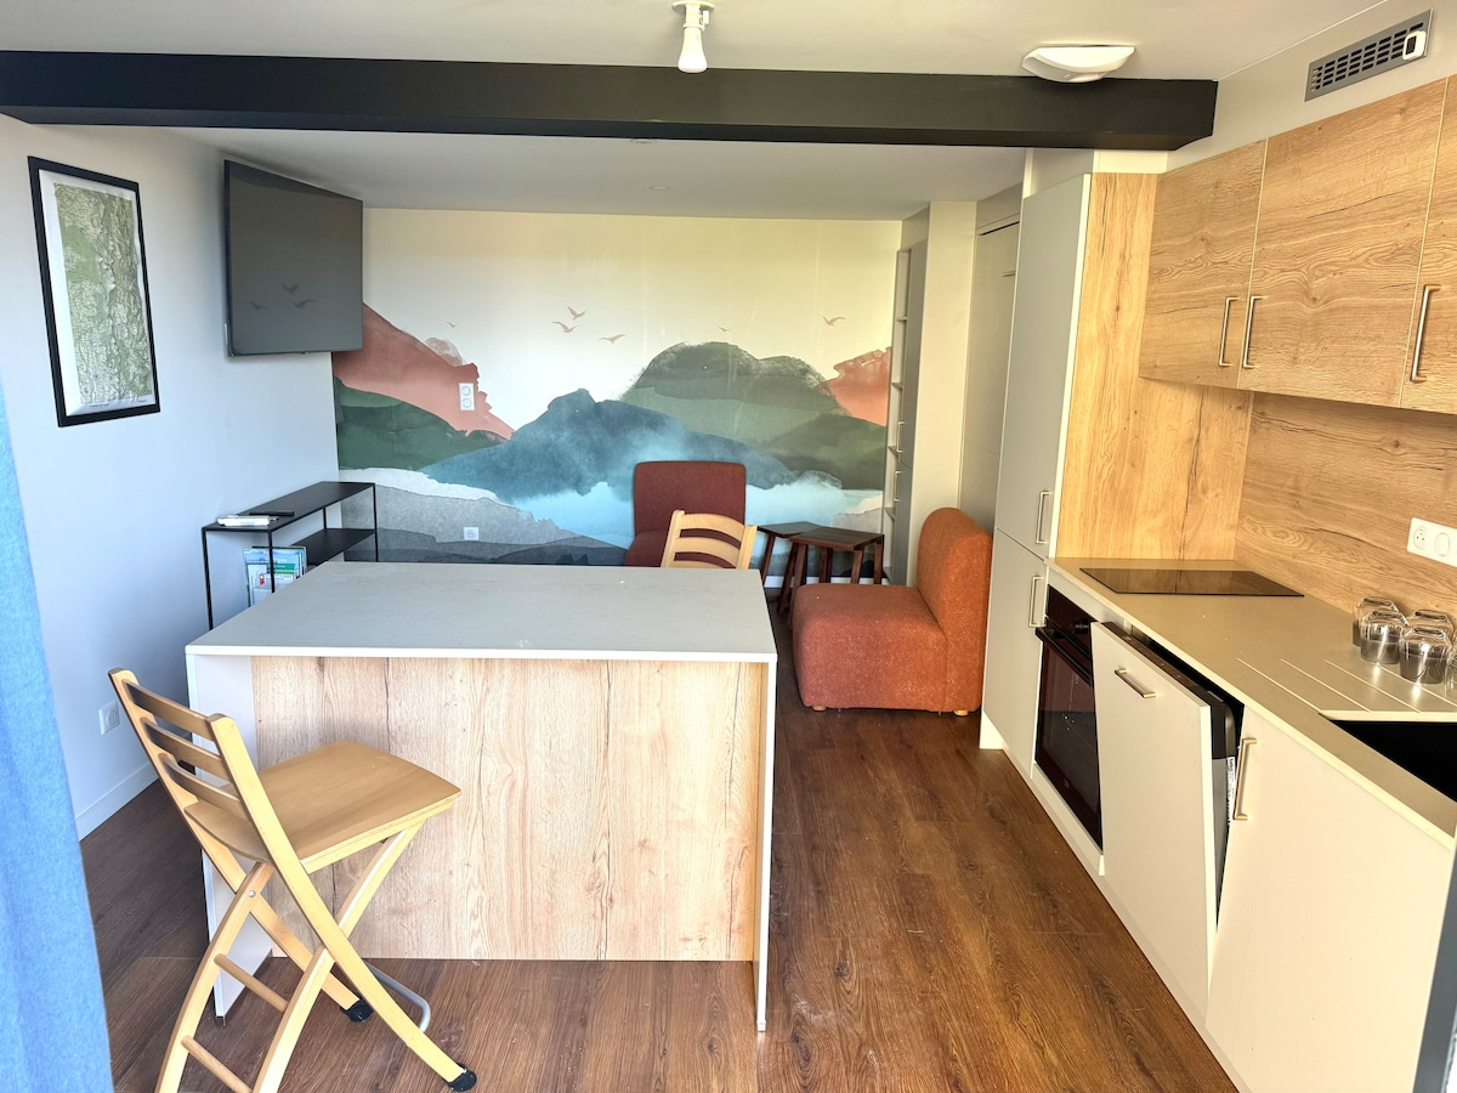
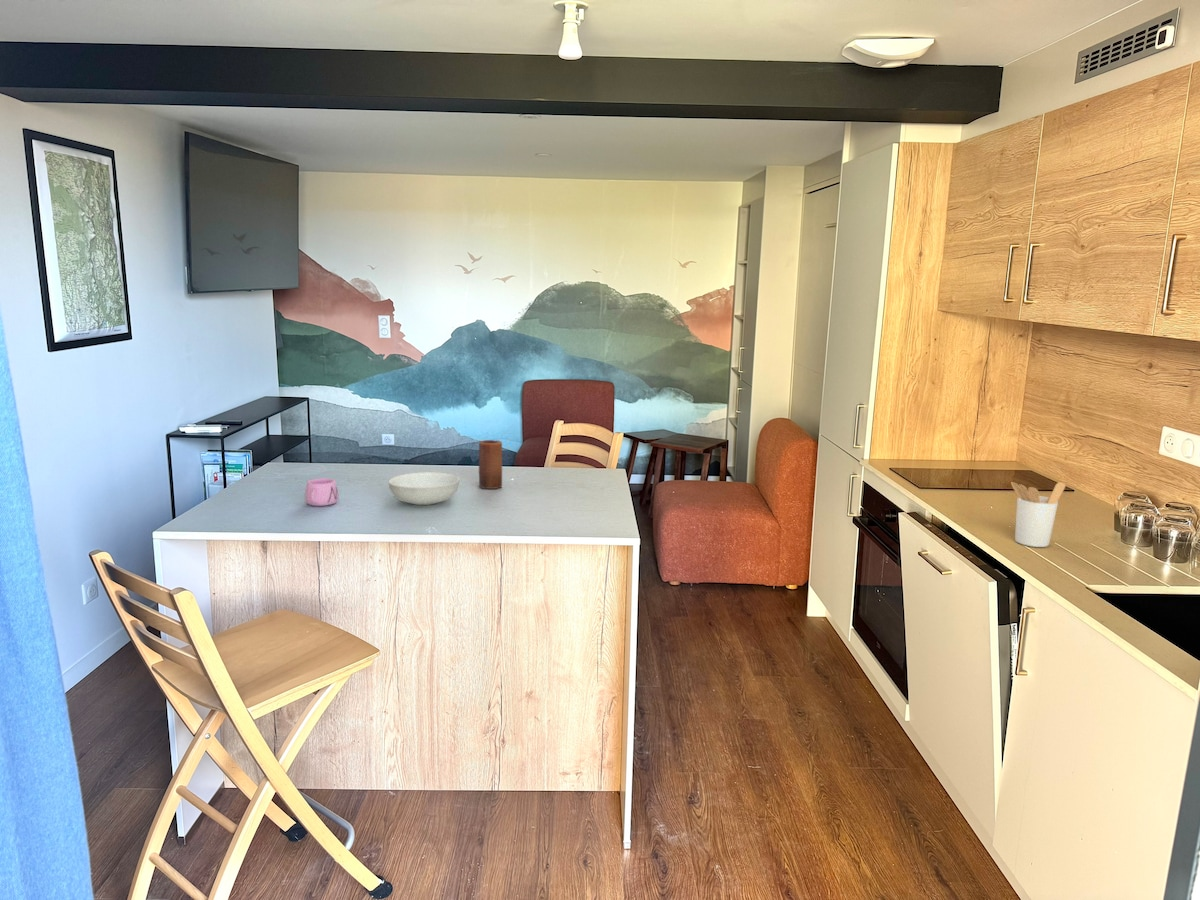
+ candle (490, 464)
+ serving bowl (424, 490)
+ mug (320, 493)
+ utensil holder (1031, 511)
